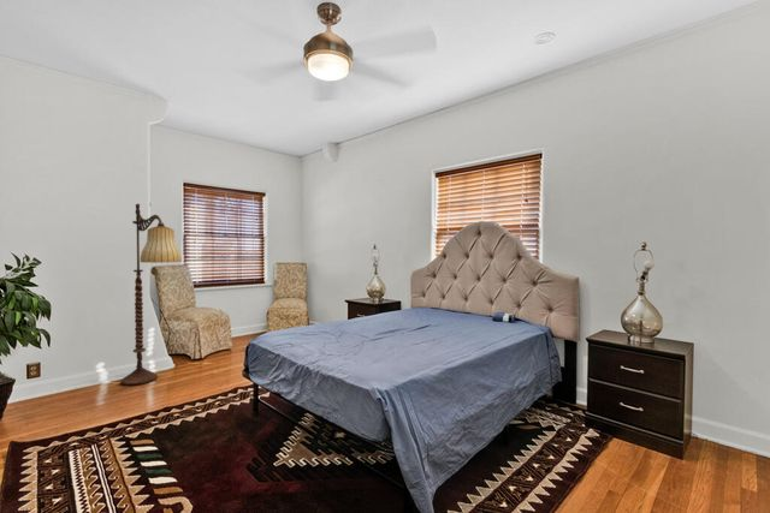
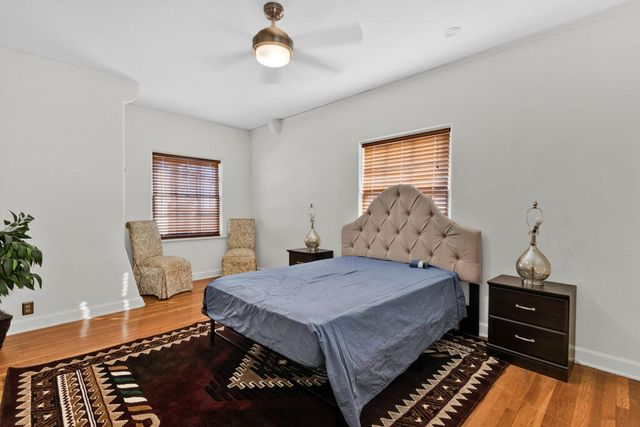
- floor lamp (142, 294)
